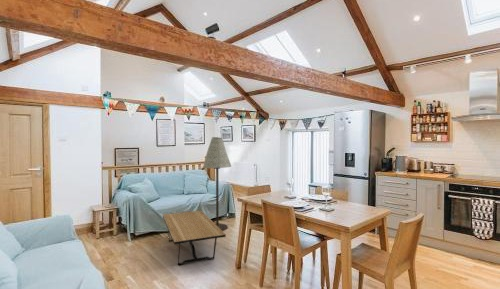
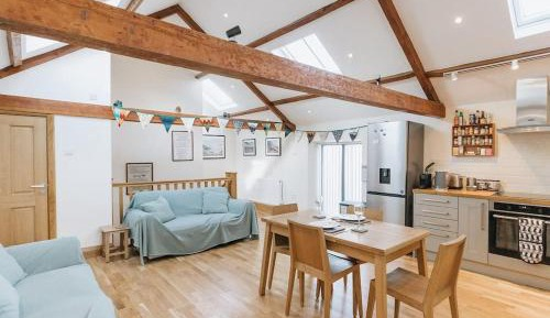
- floor lamp (217, 182)
- coffee table (190, 235)
